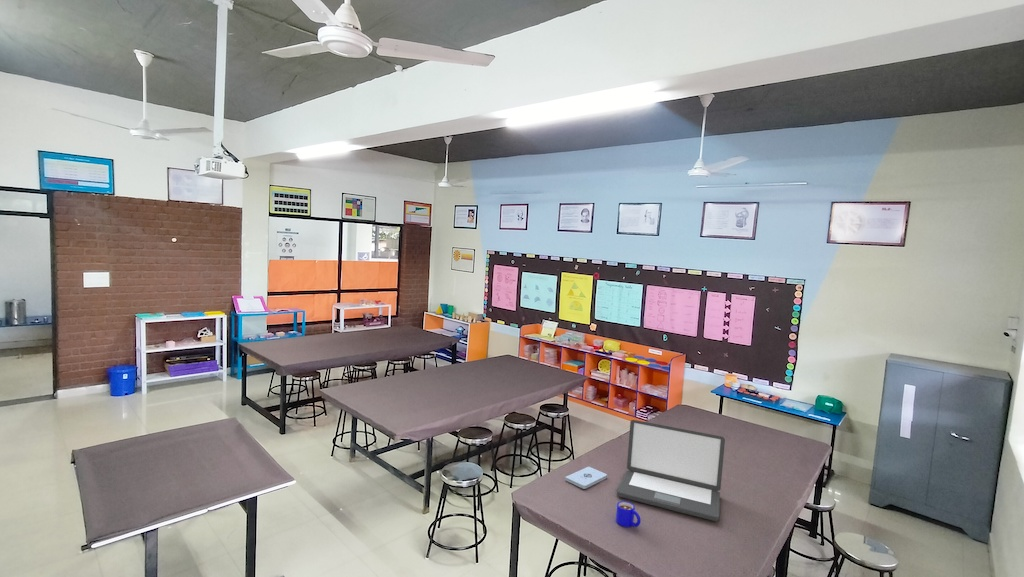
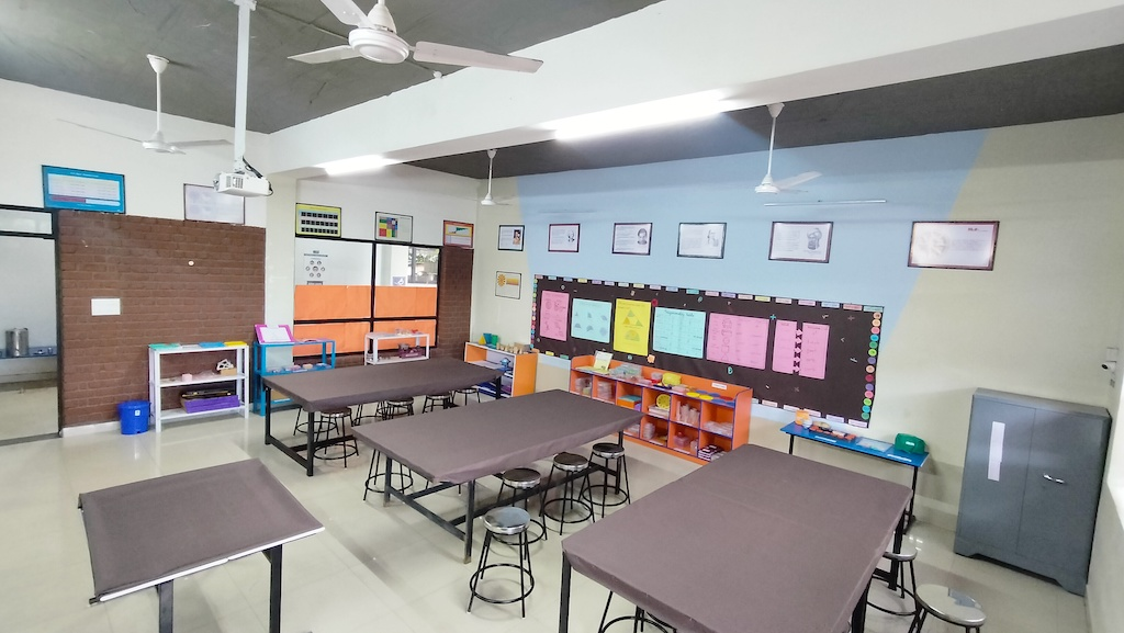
- laptop (671, 466)
- mug (629, 515)
- notepad (586, 477)
